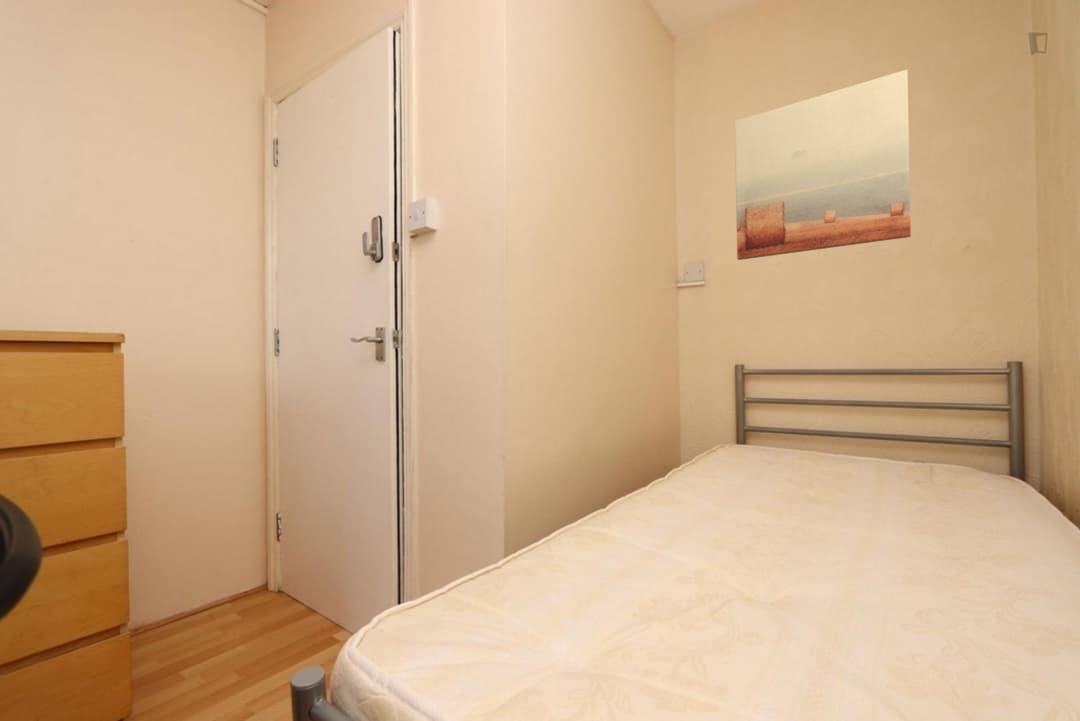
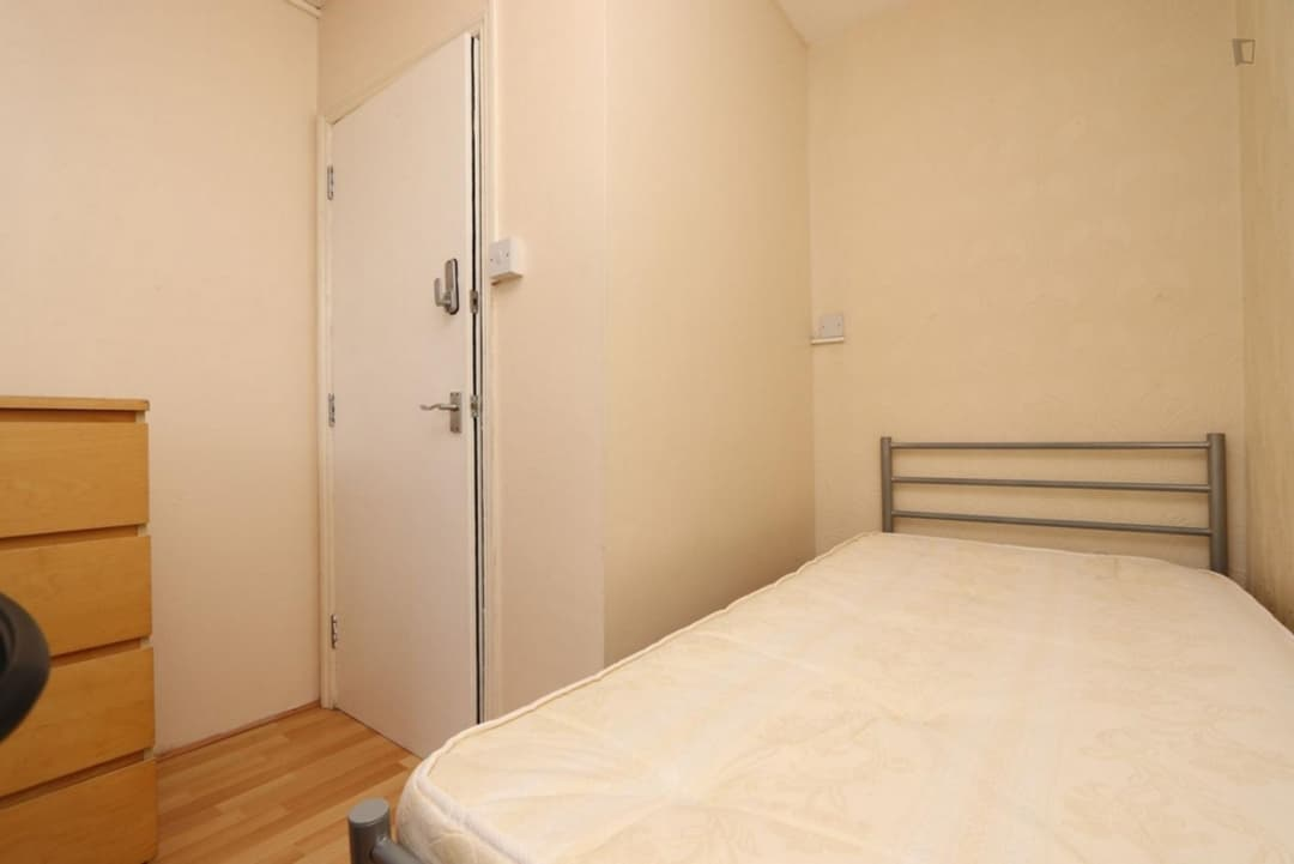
- wall art (815, 174)
